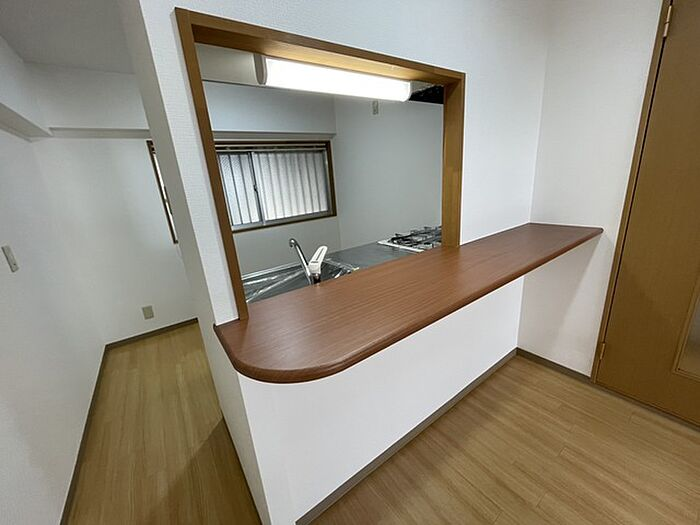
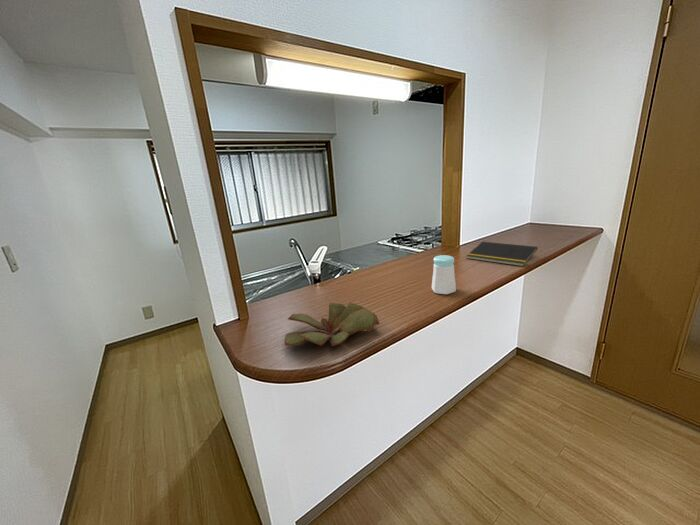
+ salt shaker (443, 274)
+ notepad (500, 252)
+ succulent plant (332, 323)
